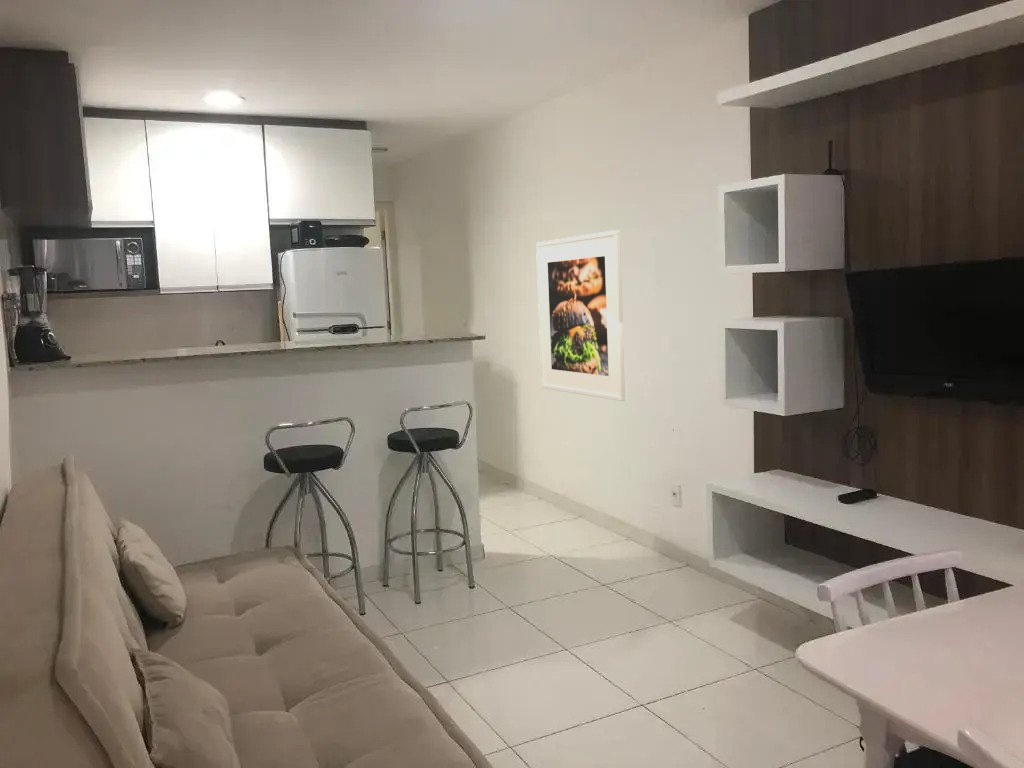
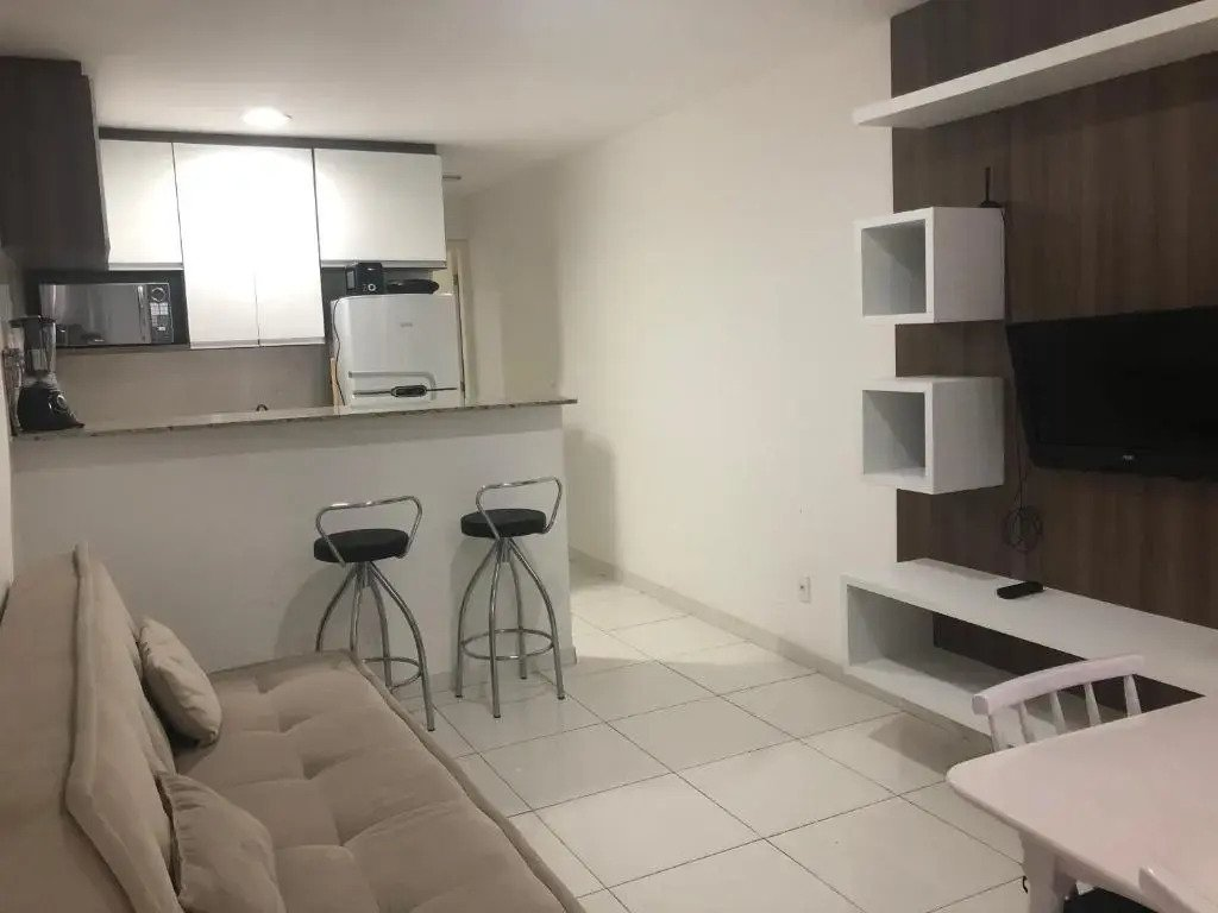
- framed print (577, 316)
